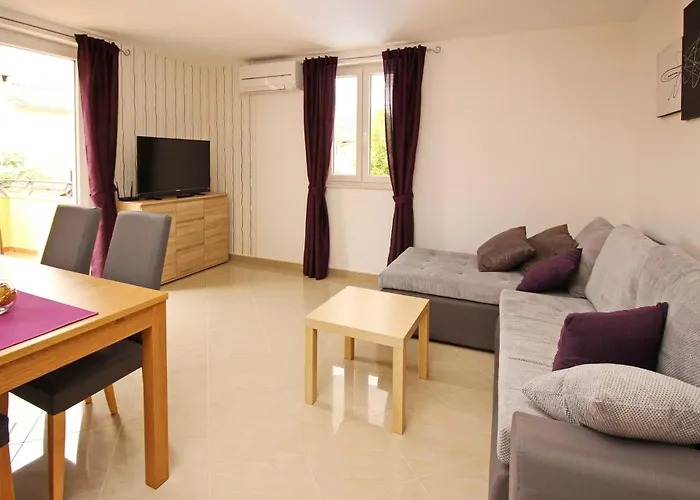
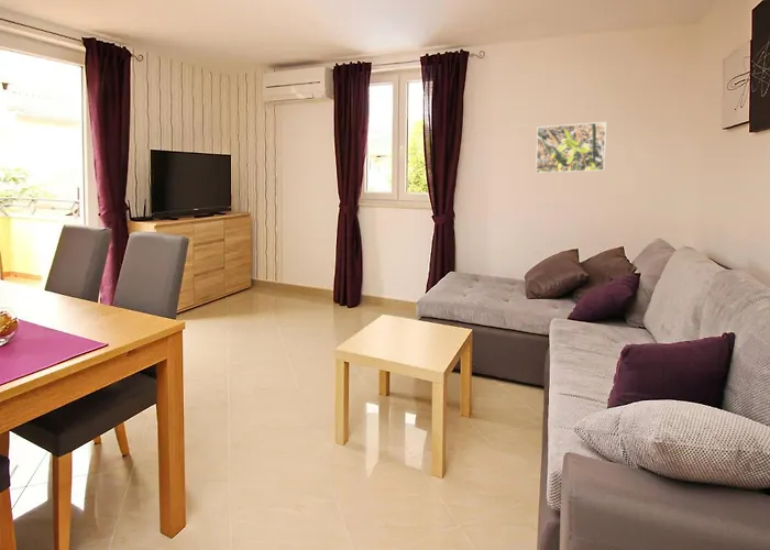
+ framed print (570, 147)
